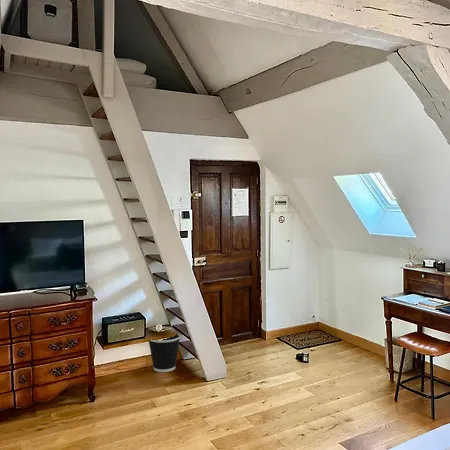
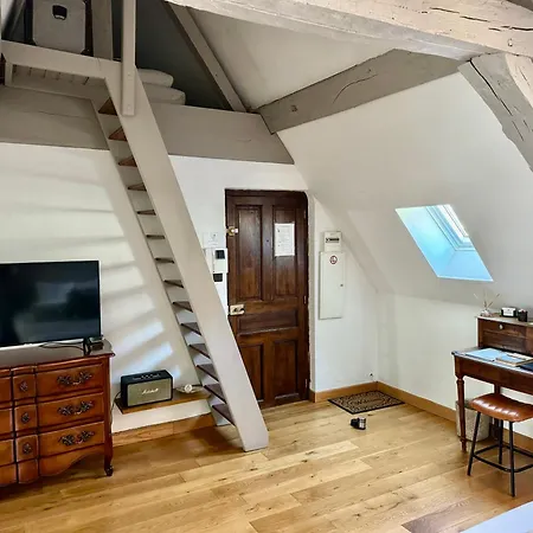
- wastebasket (164, 351)
